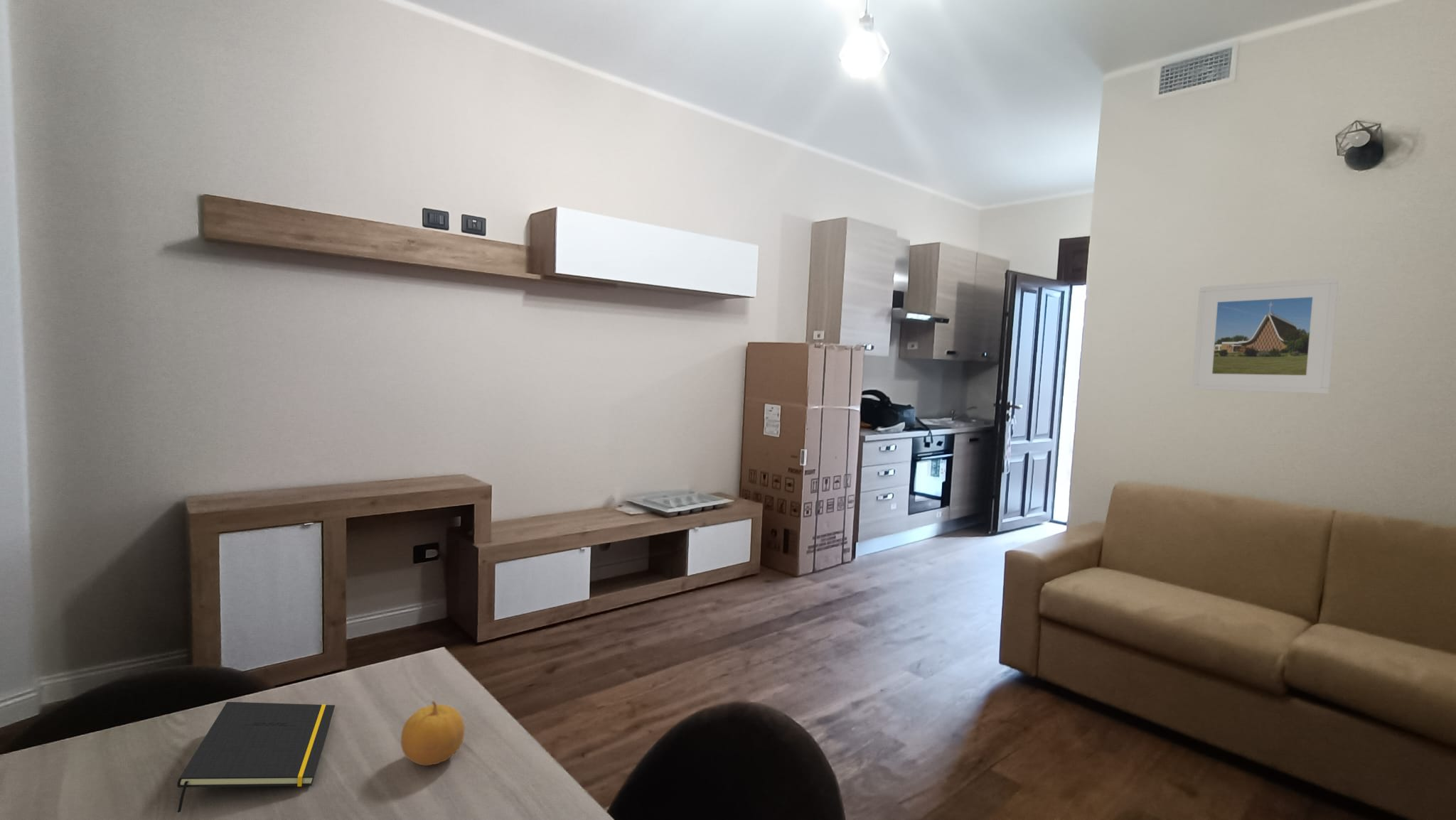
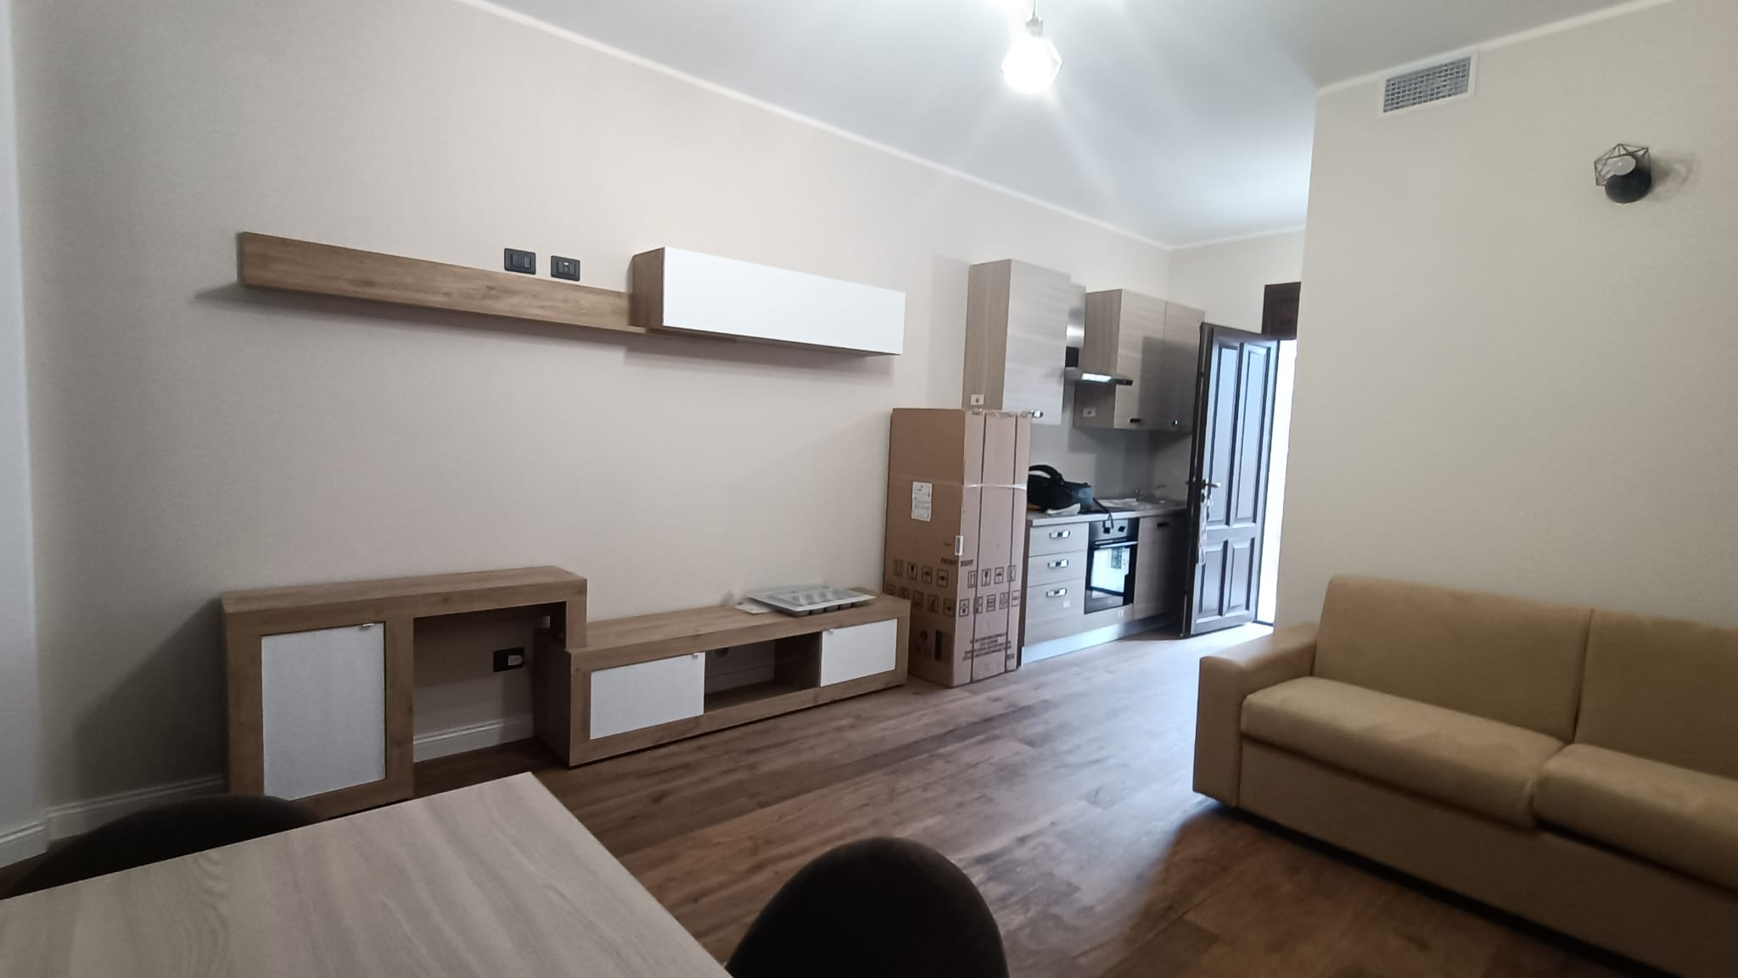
- fruit (433, 728)
- notepad (266, 740)
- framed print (1260, 337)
